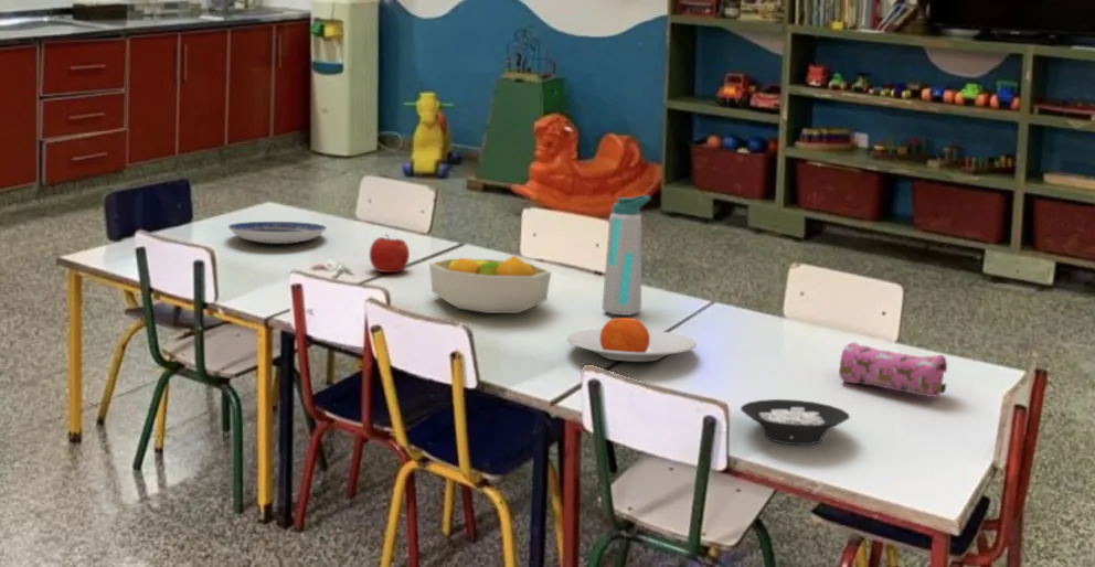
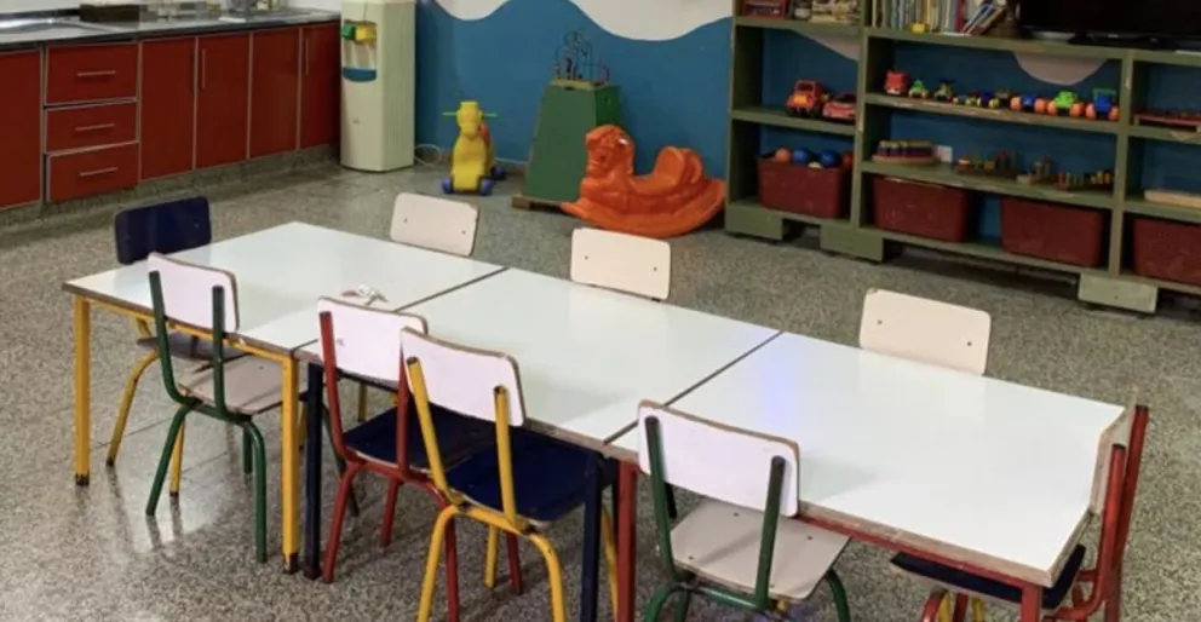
- water bottle (626, 254)
- pencil case (891, 368)
- plate (631, 335)
- apple (389, 253)
- cereal bowl (794, 425)
- plate (277, 233)
- fruit bowl (489, 277)
